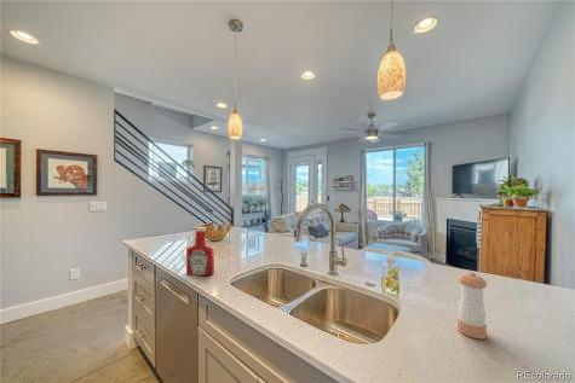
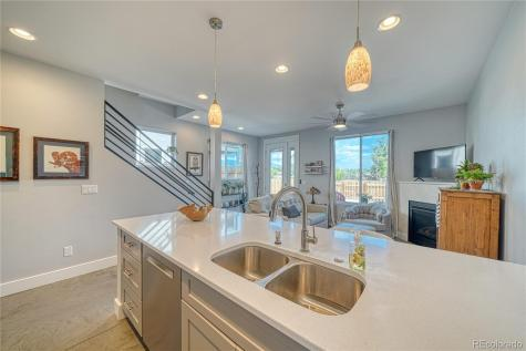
- soap bottle (200, 250)
- pepper shaker (471, 302)
